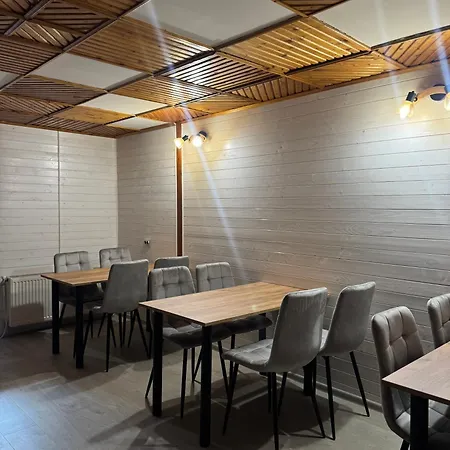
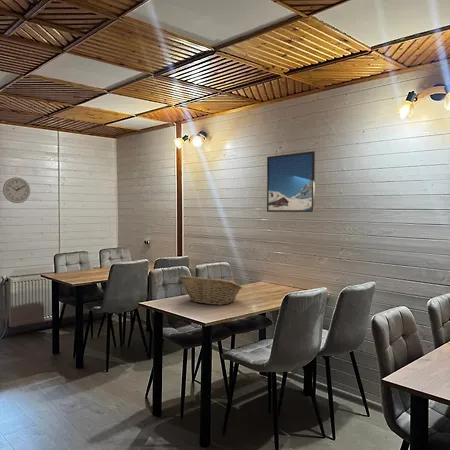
+ wall clock (17, 190)
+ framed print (289, 183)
+ fruit basket (210, 287)
